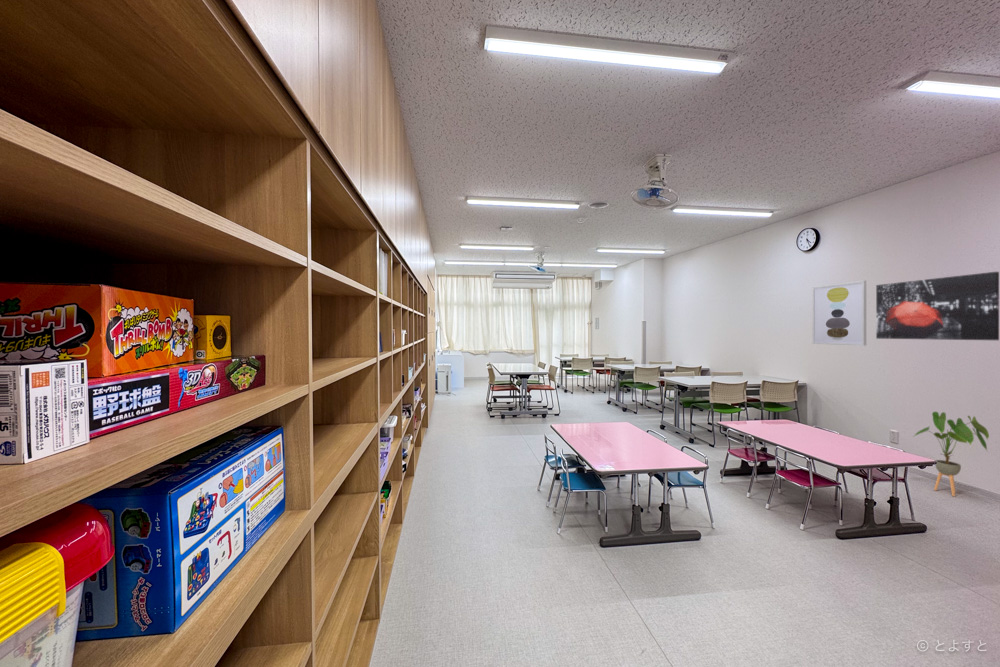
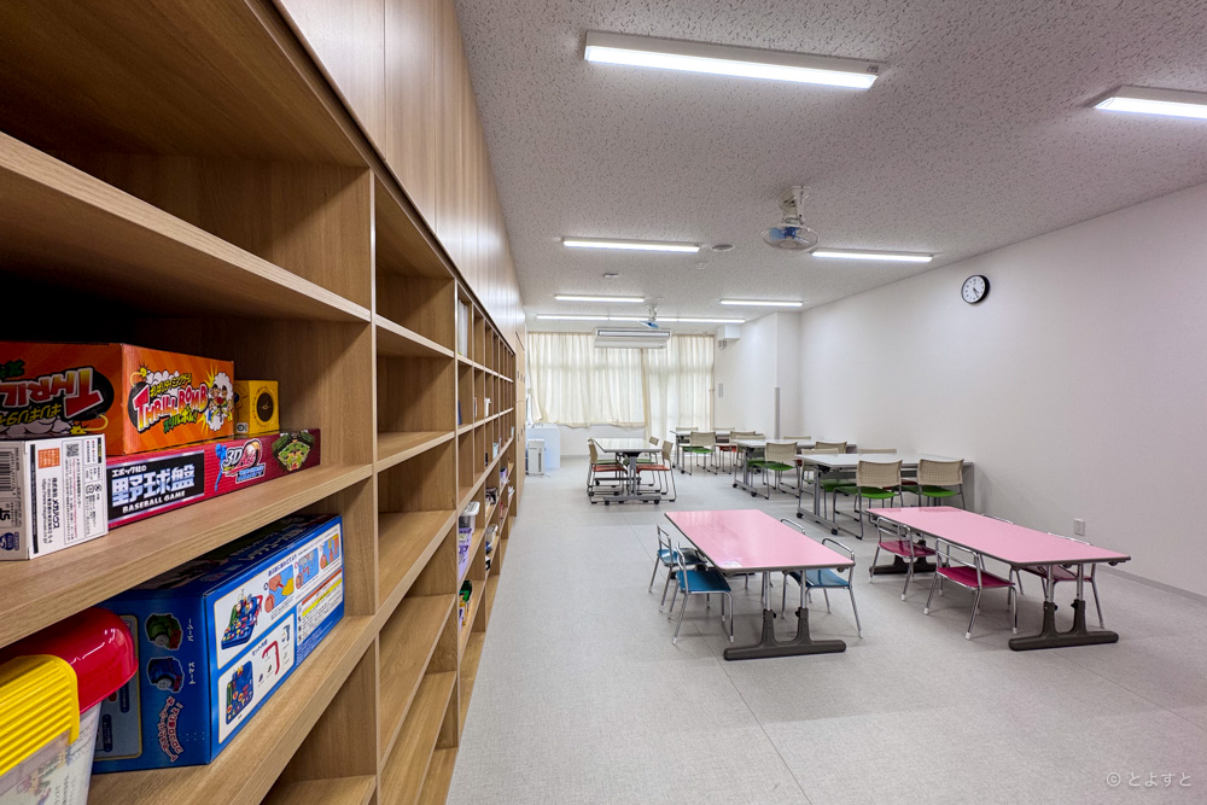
- house plant (952, 455)
- wall art (930, 309)
- wall art (837, 314)
